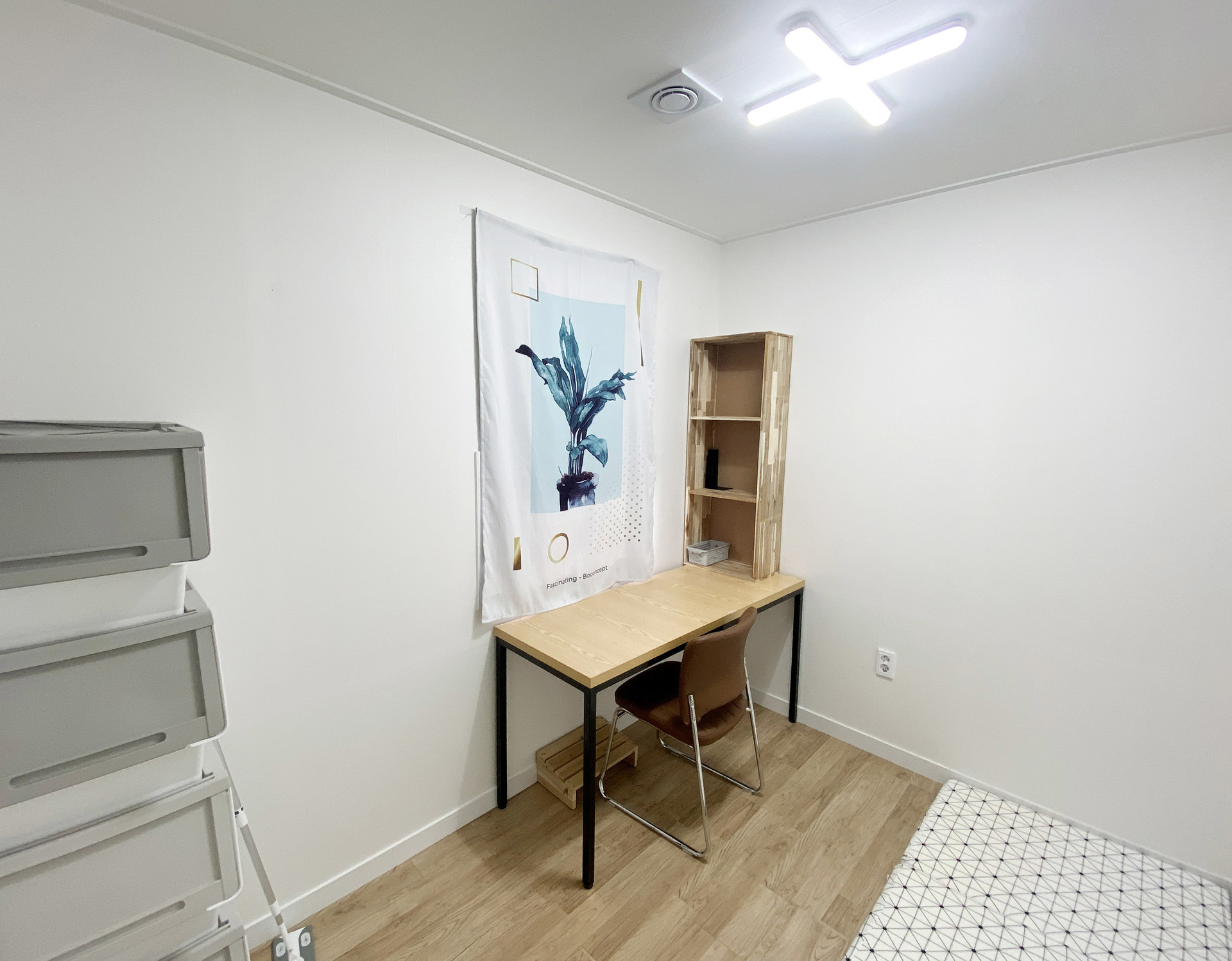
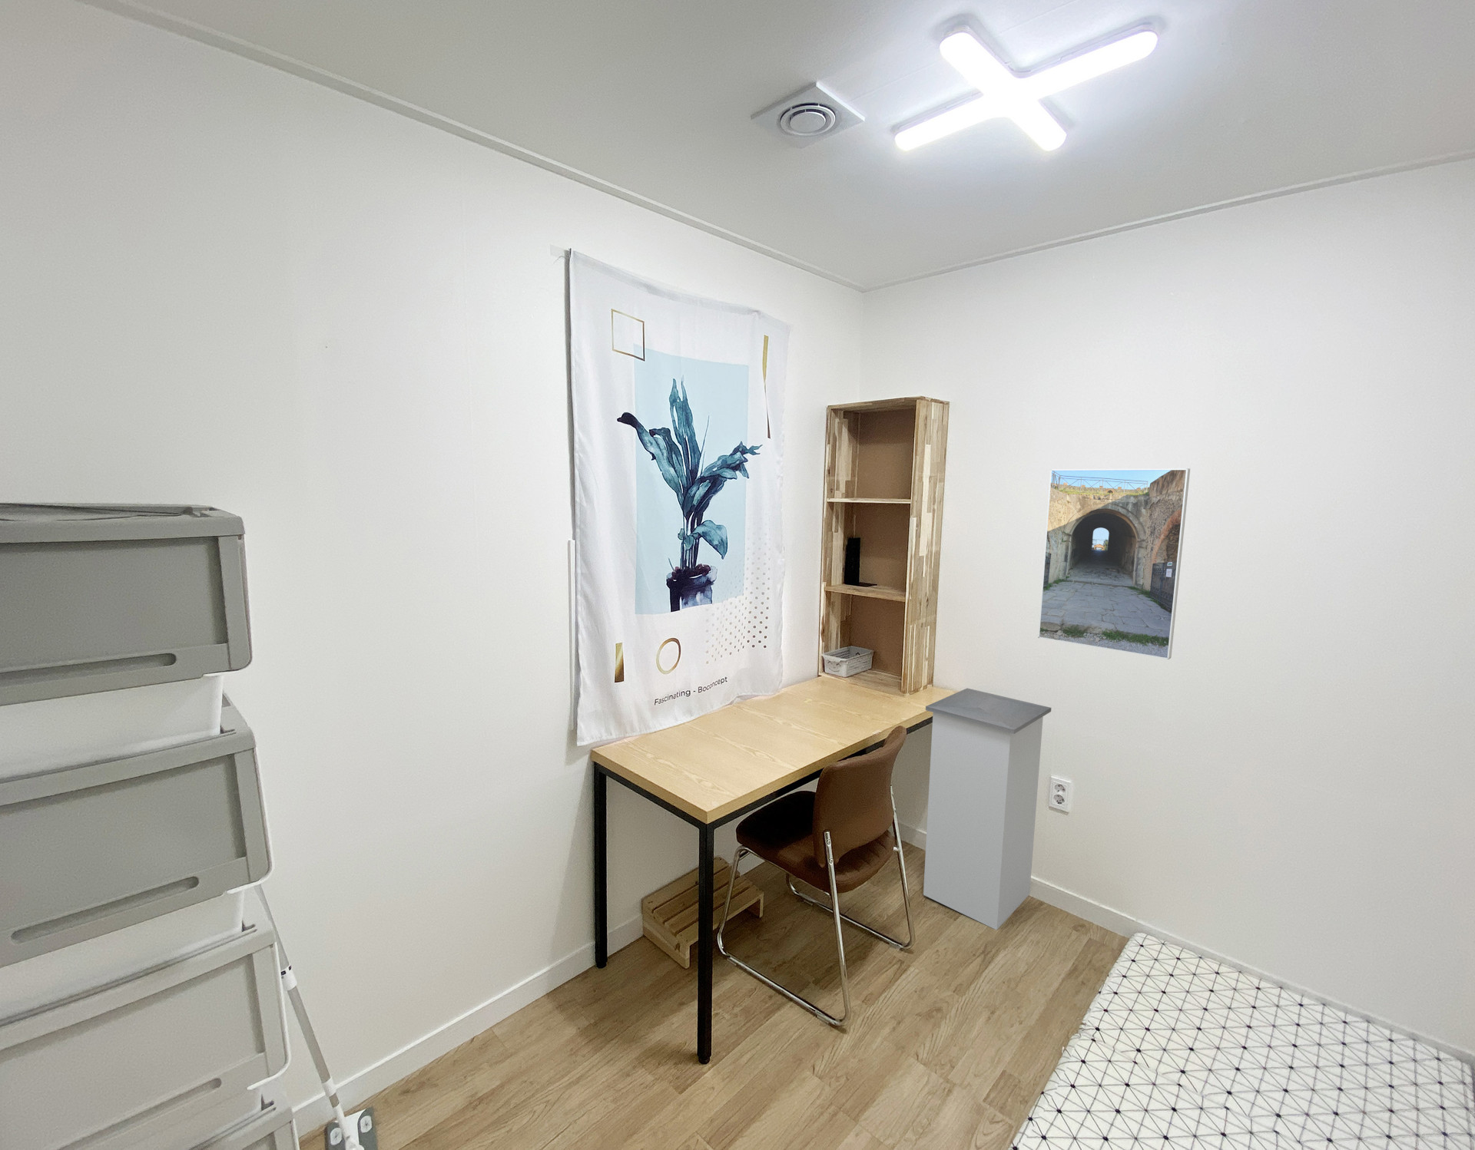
+ trash can (982, 801)
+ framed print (1107, 560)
